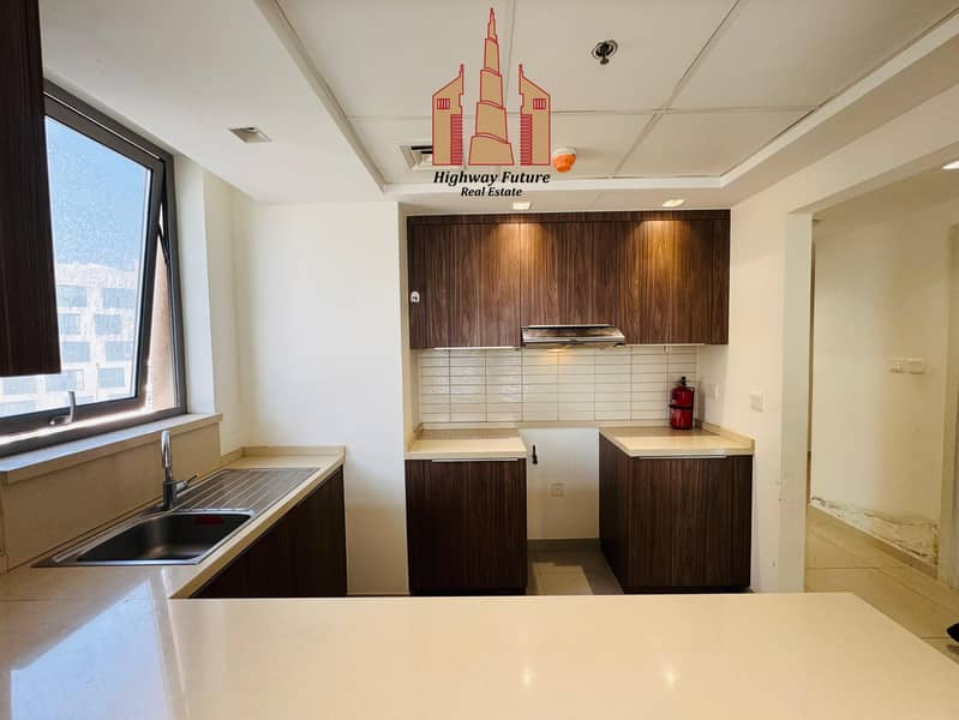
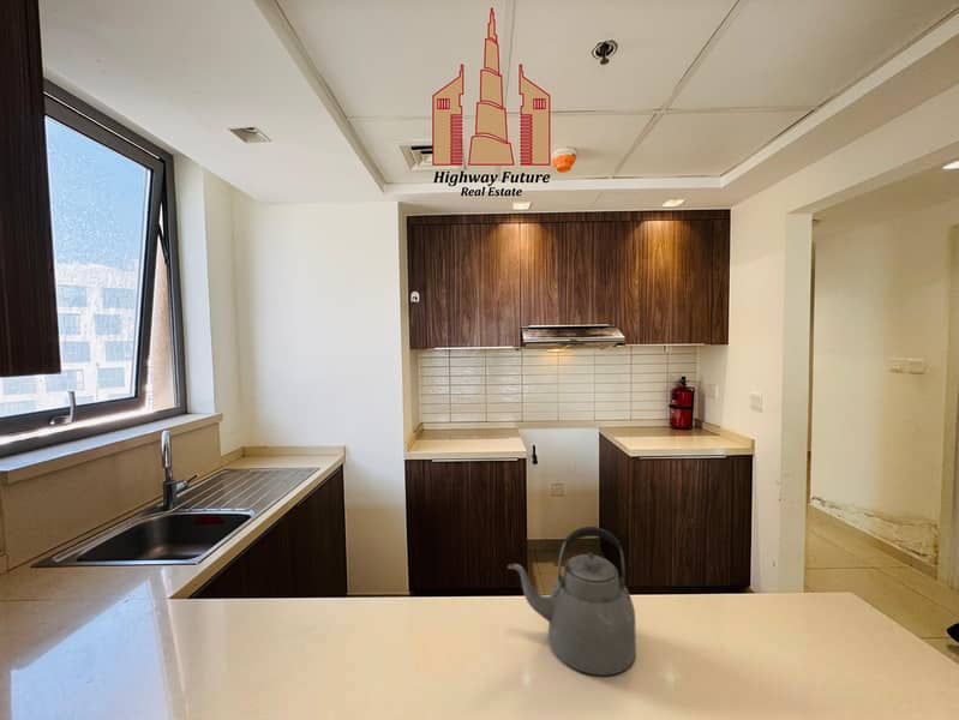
+ kettle (570, 584)
